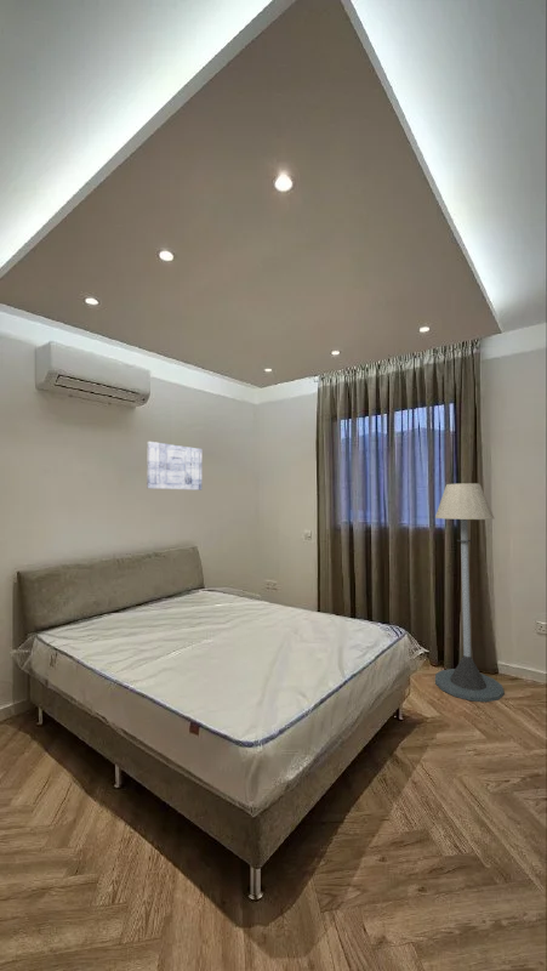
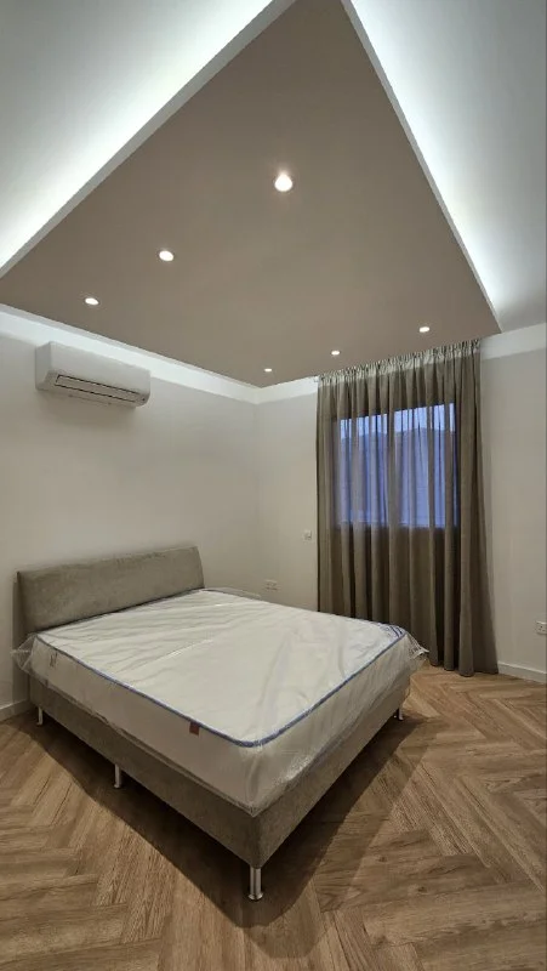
- wall art (176, 467)
- floor lamp (465, 584)
